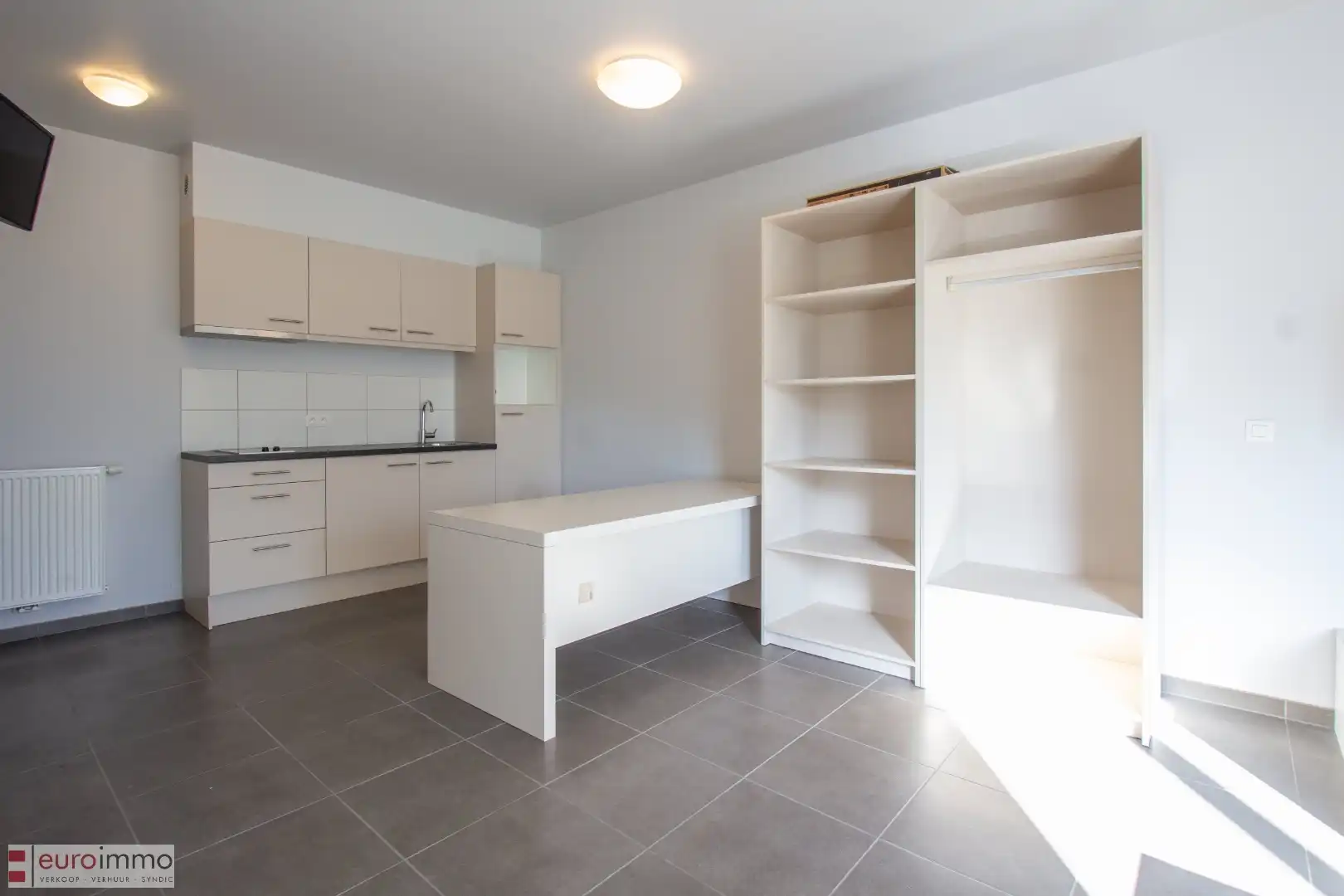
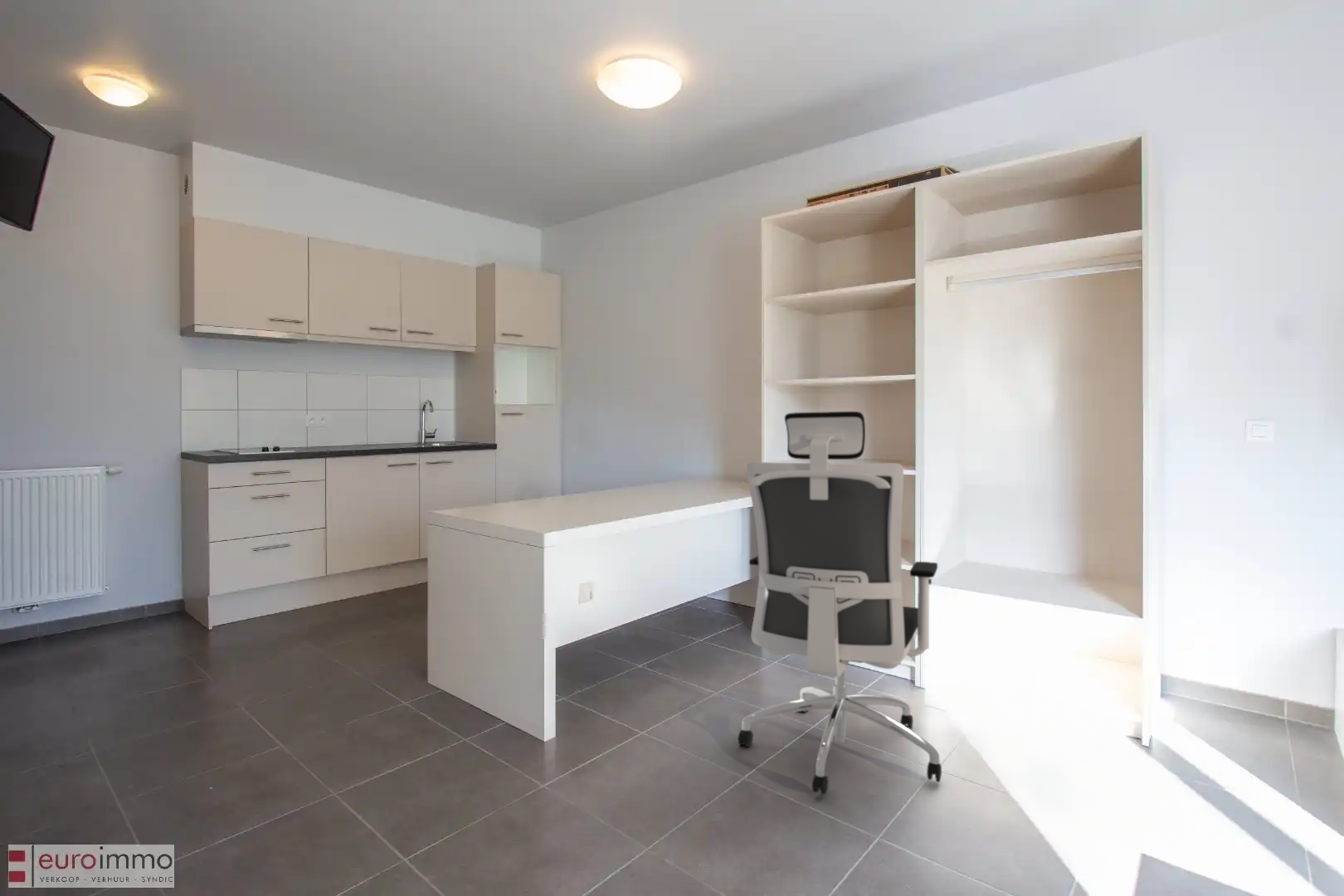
+ office chair (838, 583)
